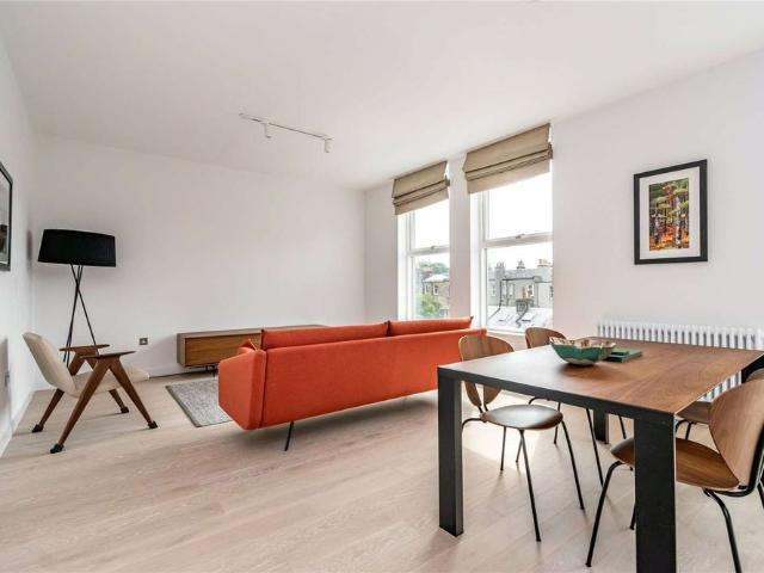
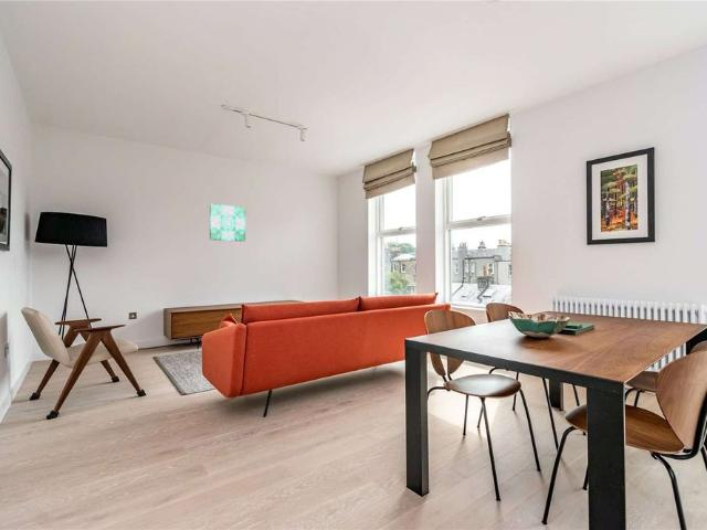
+ wall art (228, 223)
